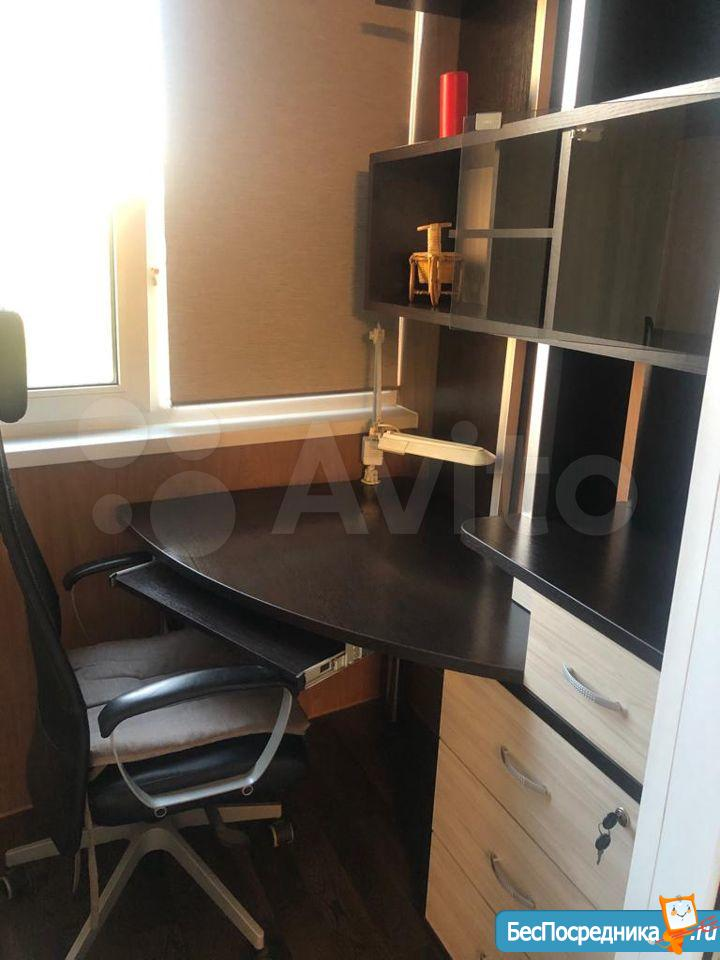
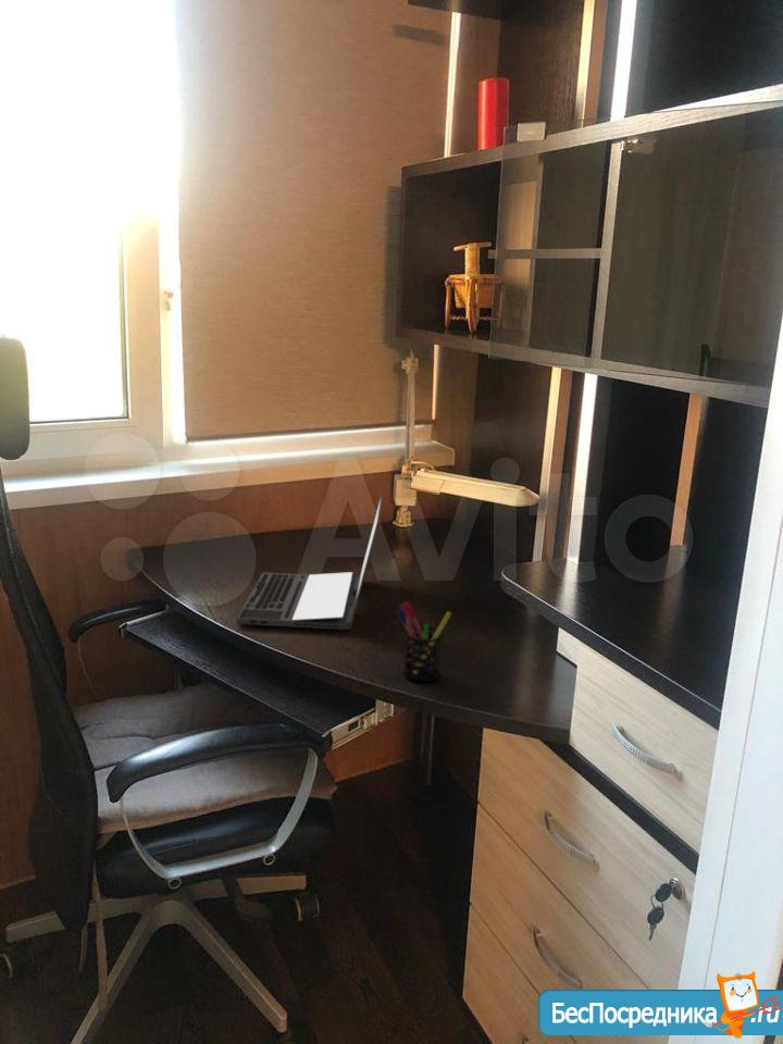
+ laptop (314, 574)
+ pen holder (421, 639)
